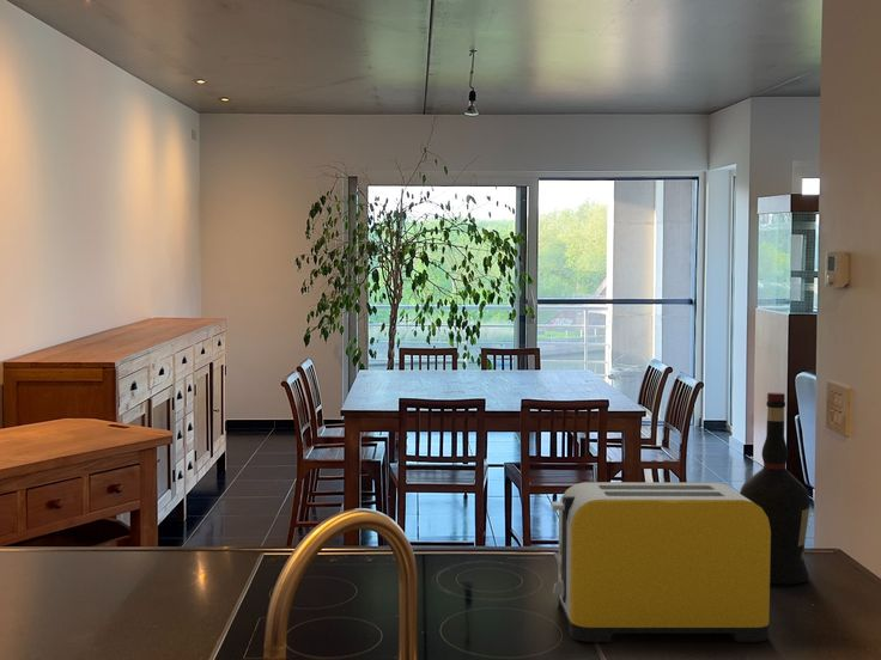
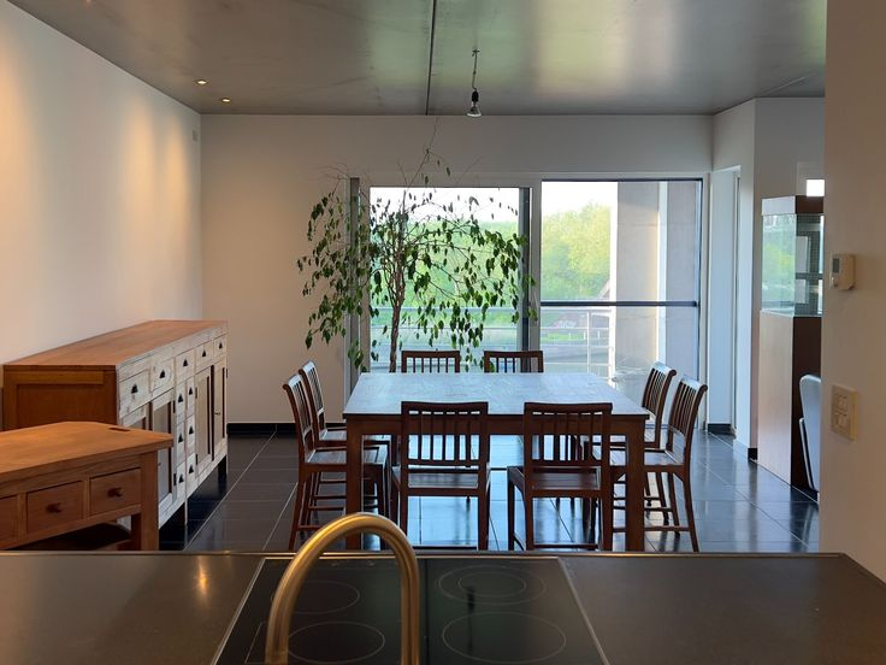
- toaster (652, 555)
- liquor (773, 484)
